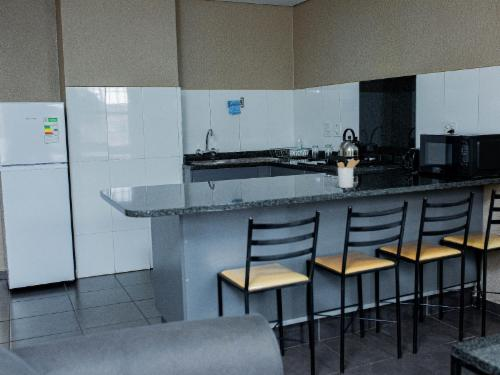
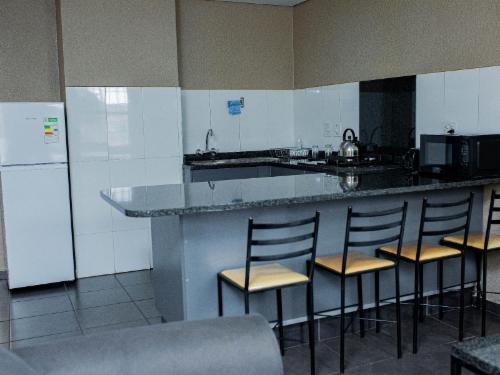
- utensil holder (348, 172)
